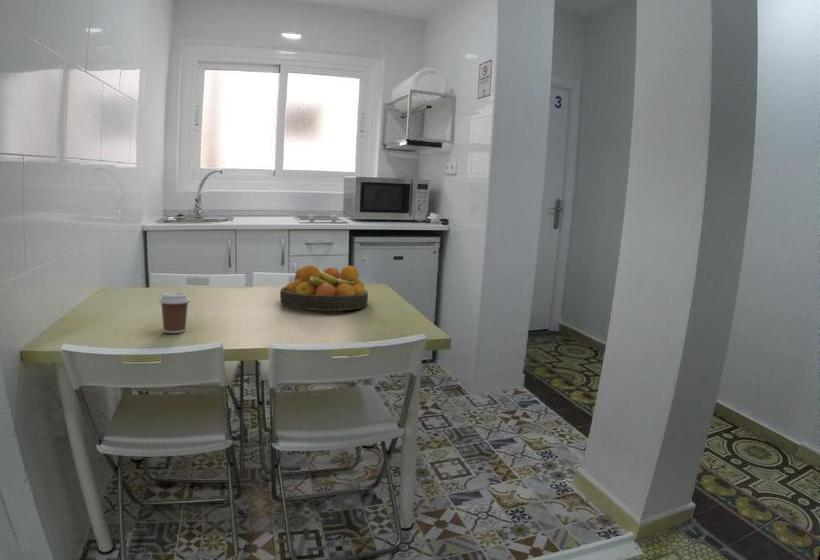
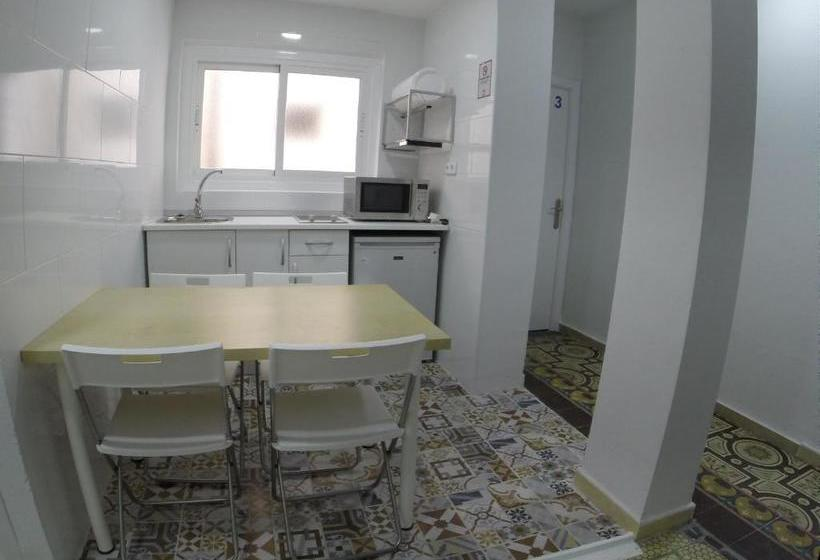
- coffee cup (174, 312)
- fruit bowl (325, 284)
